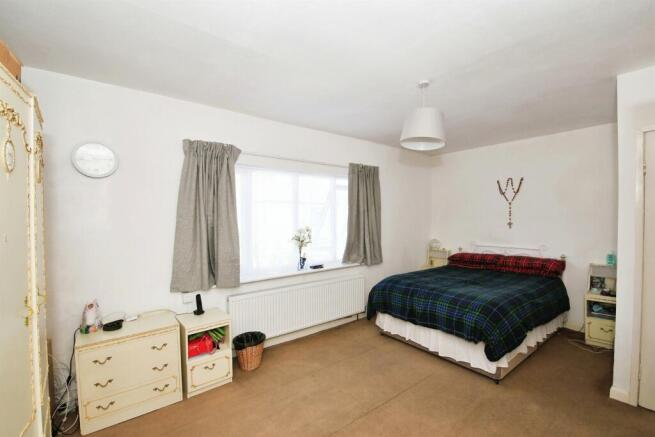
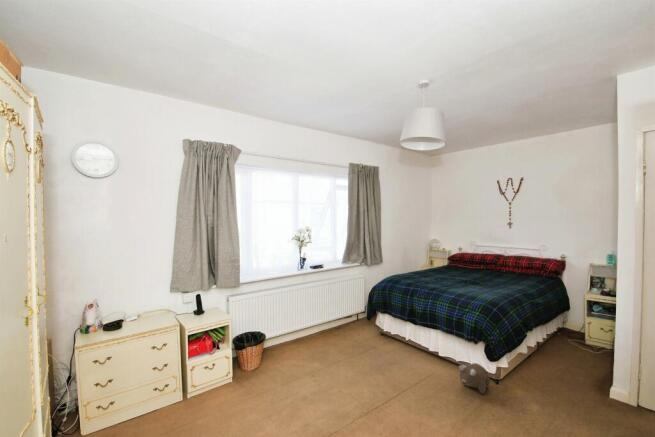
+ plush toy (473, 376)
